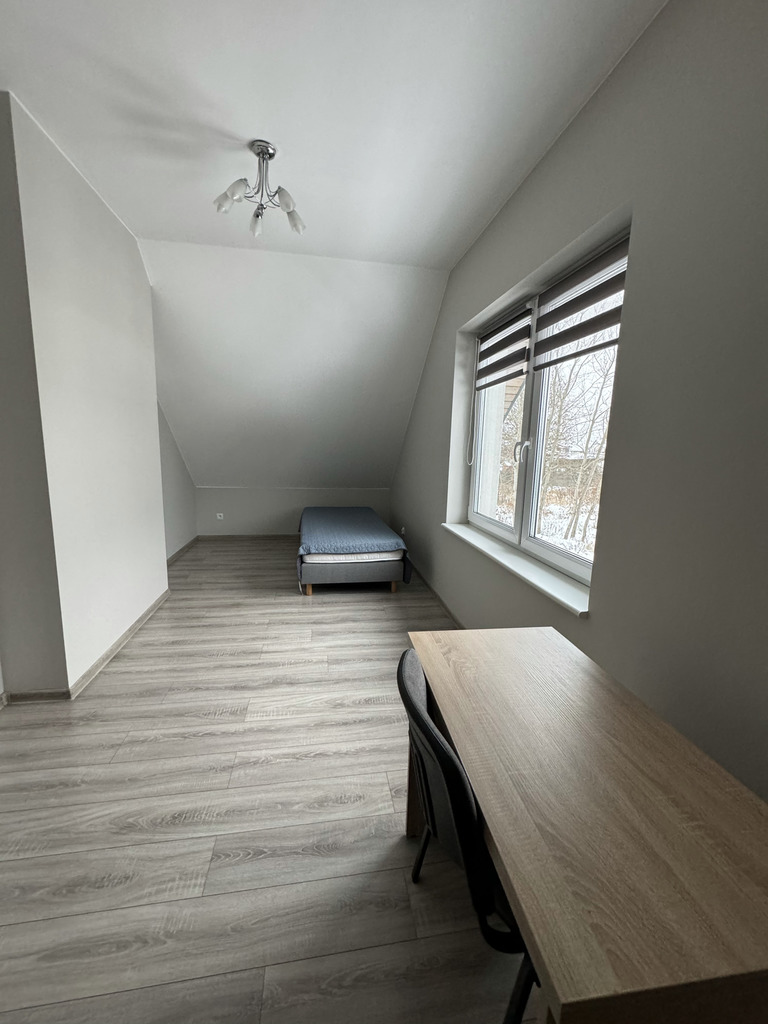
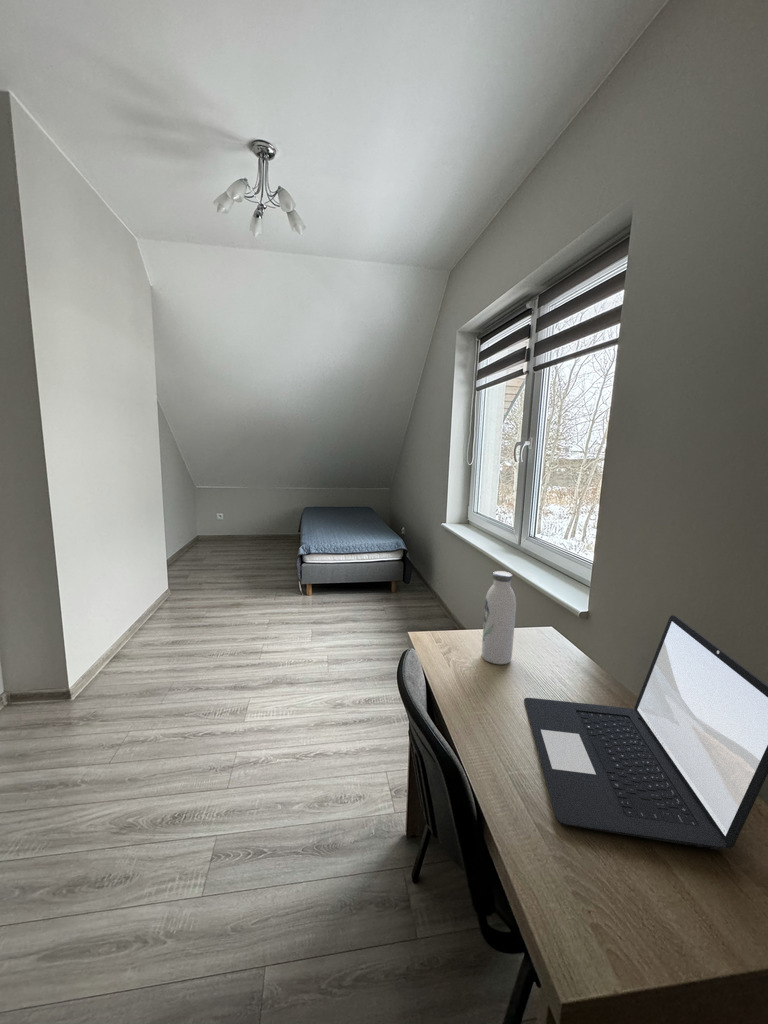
+ water bottle (499, 615)
+ laptop (623, 707)
